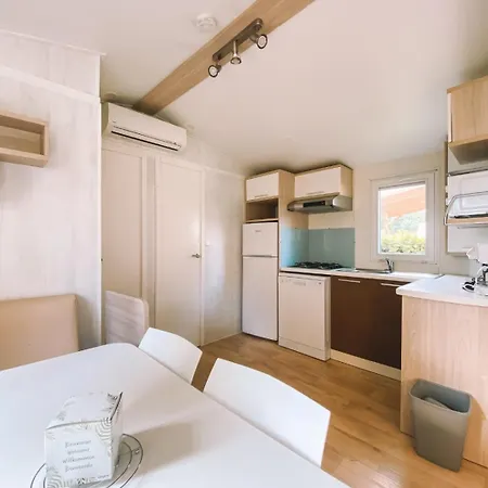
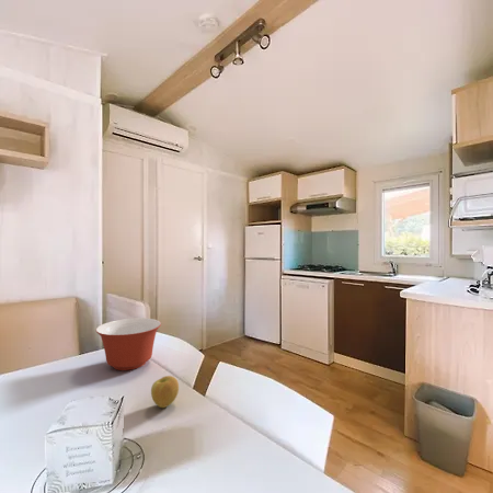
+ mixing bowl (129, 344)
+ apple (164, 391)
